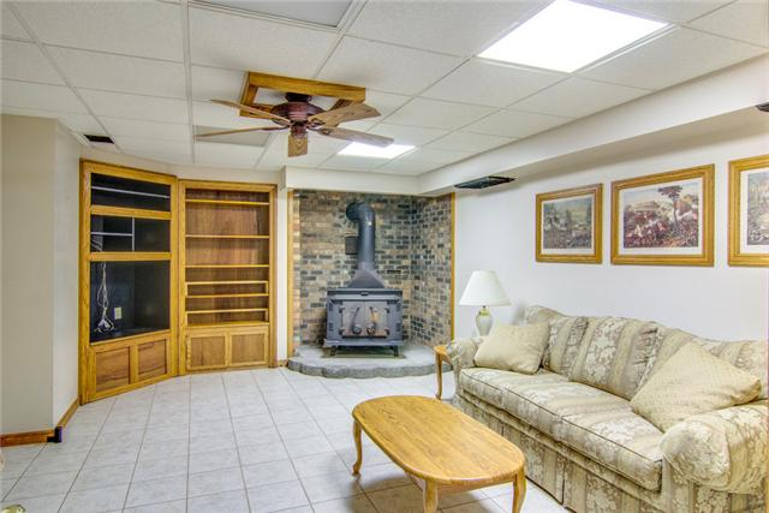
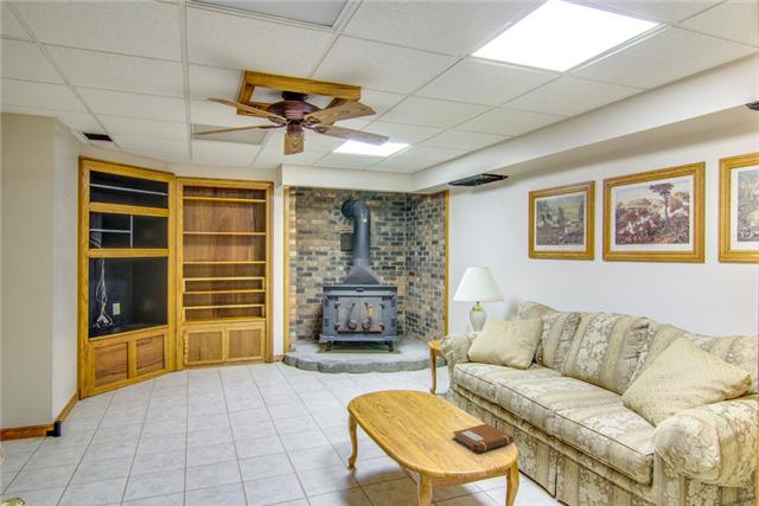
+ notebook (481, 437)
